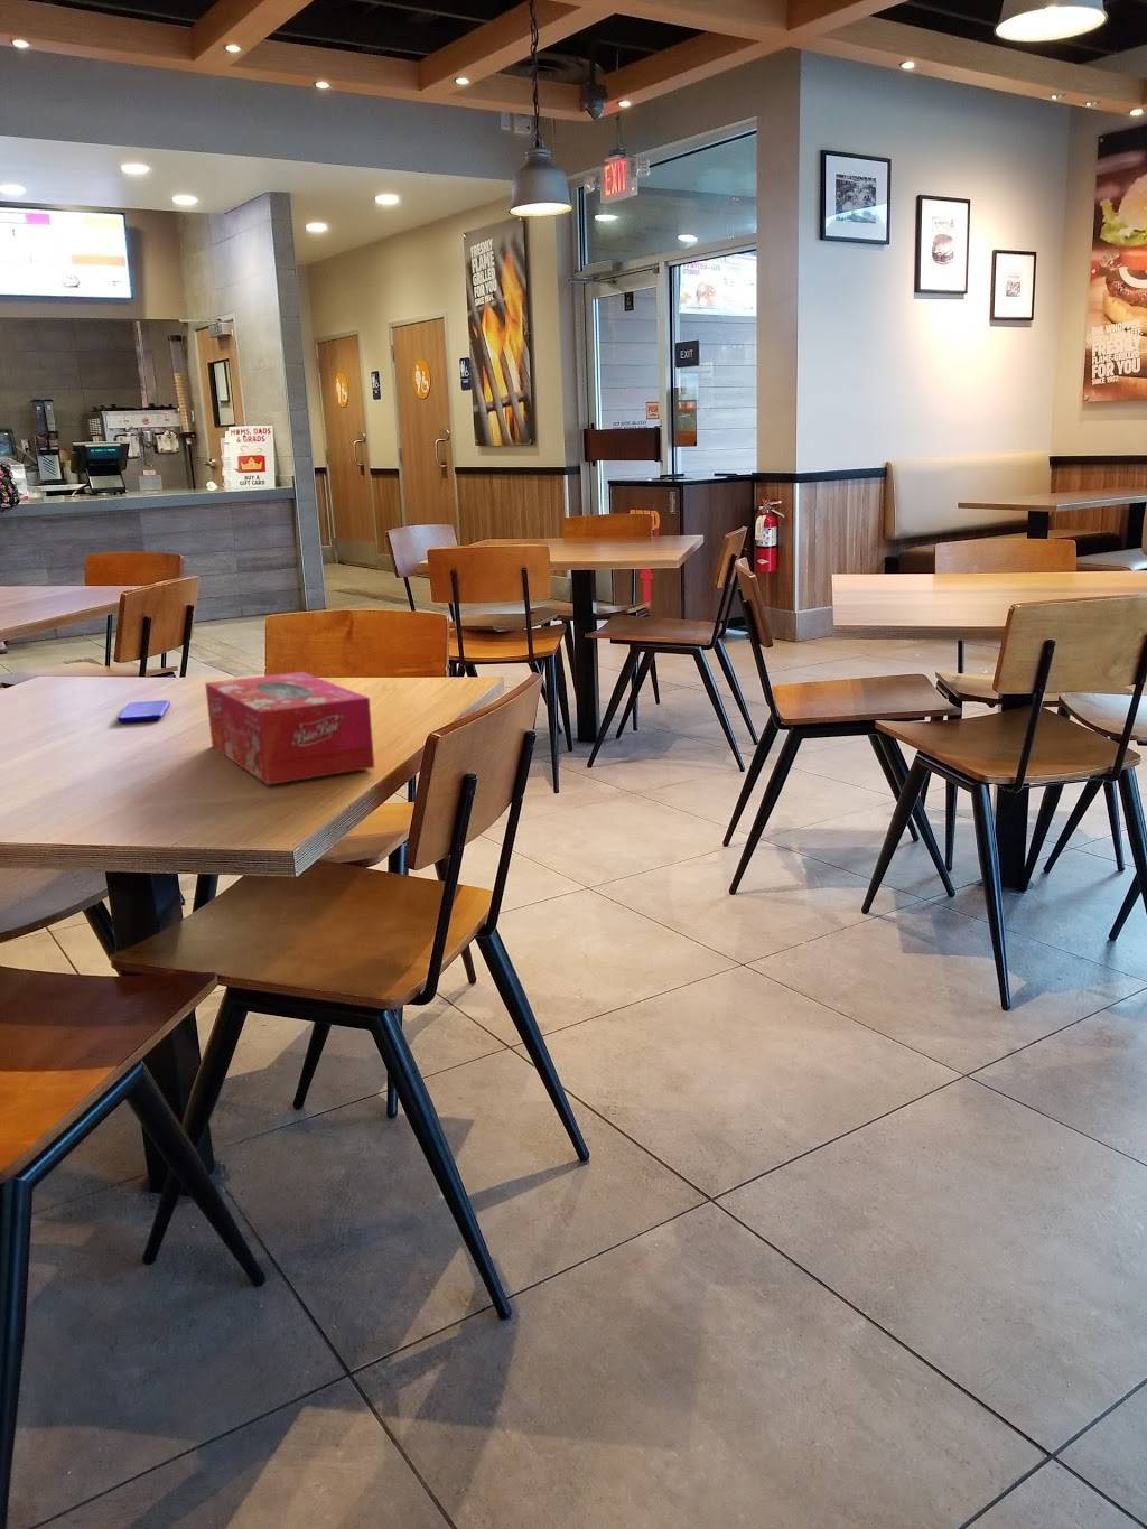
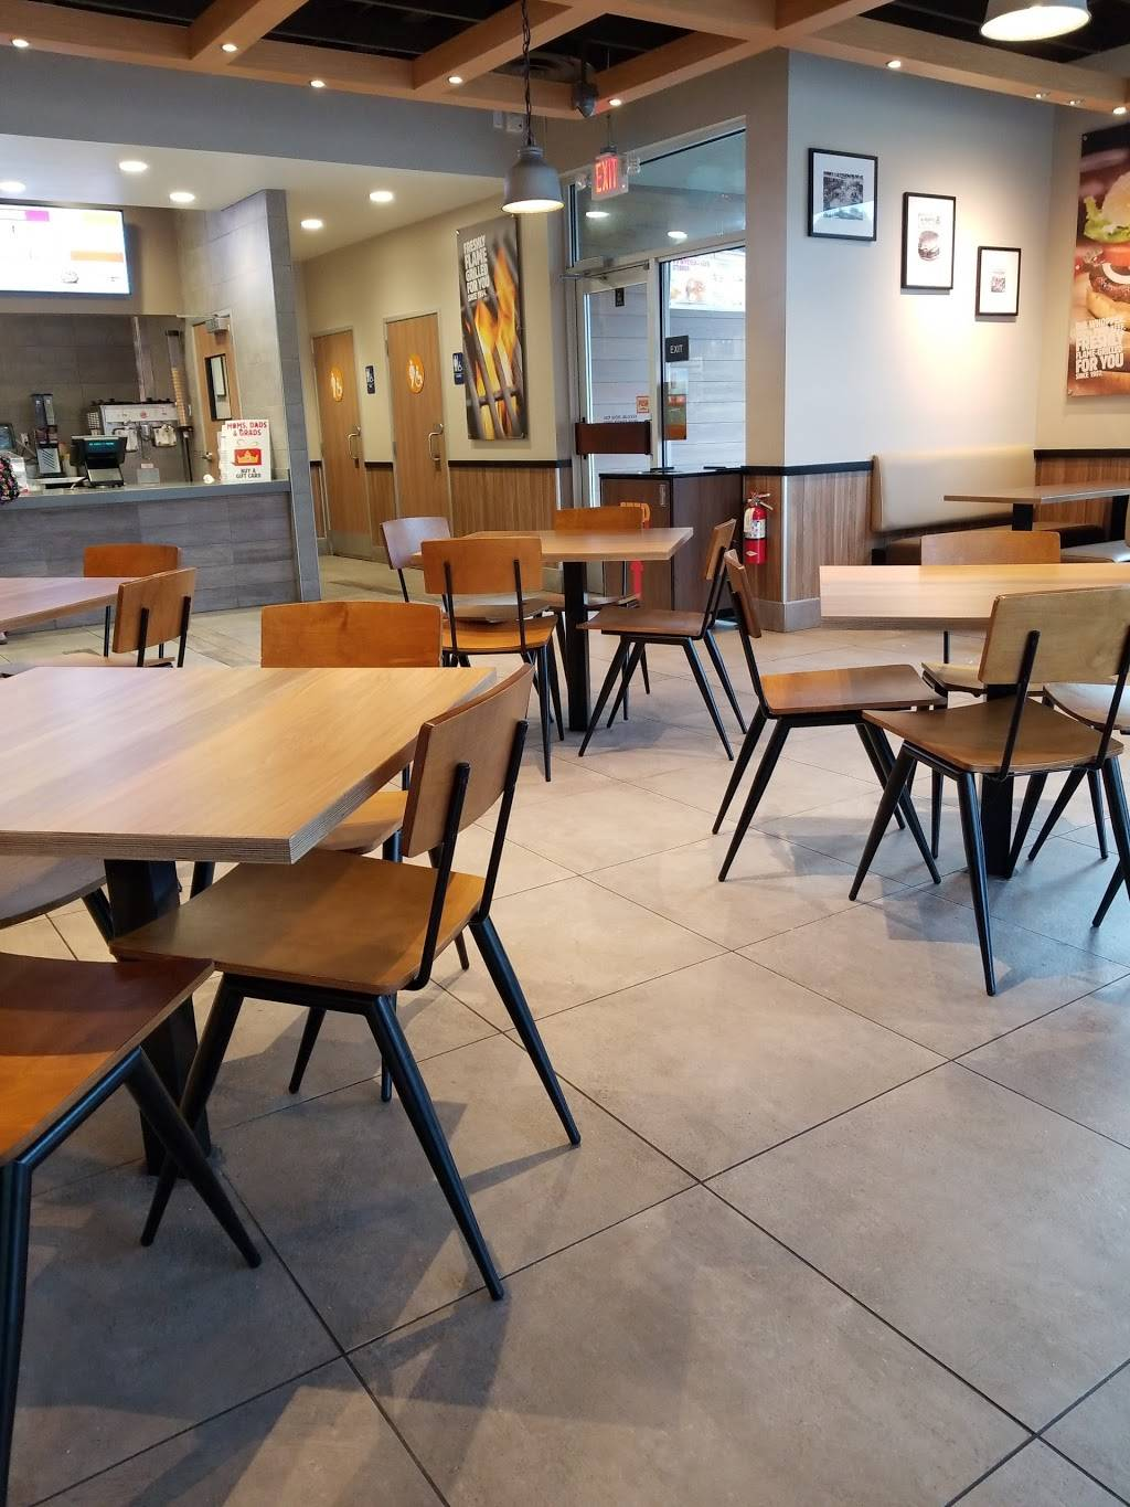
- tissue box (286, 724)
- smartphone (145, 710)
